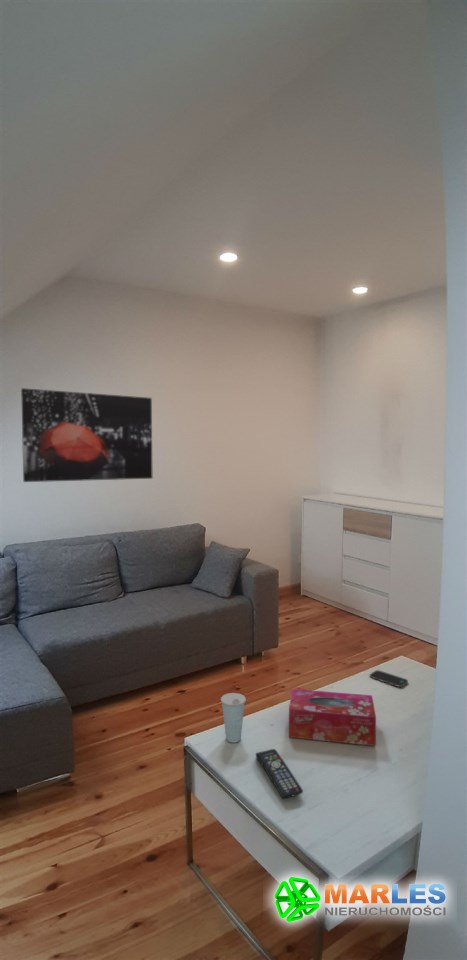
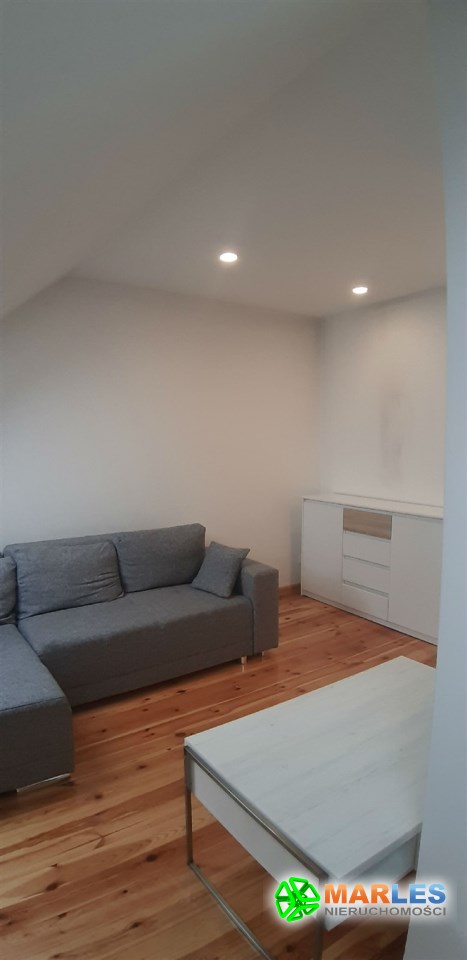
- wall art (91, 437)
- cup (233, 717)
- tissue box (331, 715)
- remote control (277, 771)
- smartphone (388, 678)
